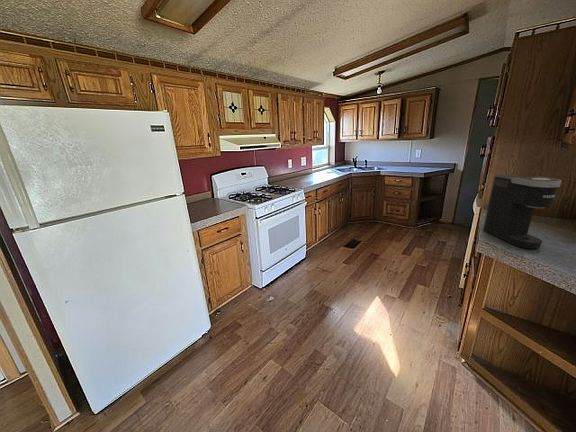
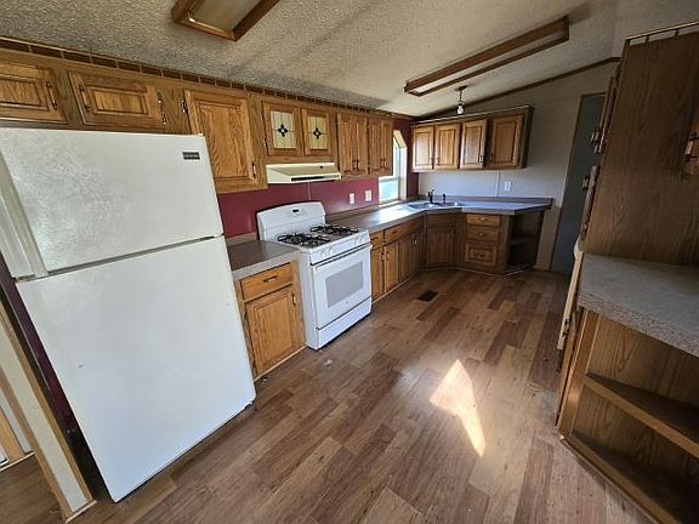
- coffee maker (516, 208)
